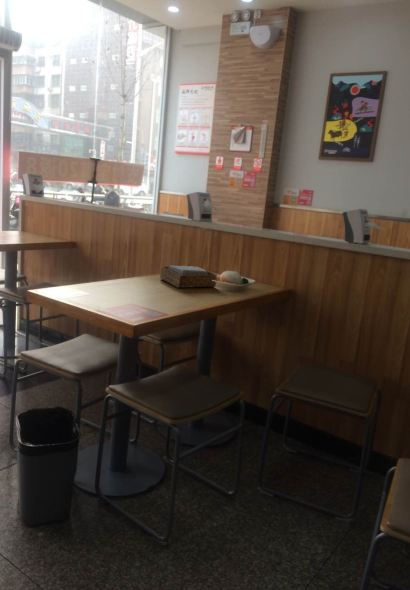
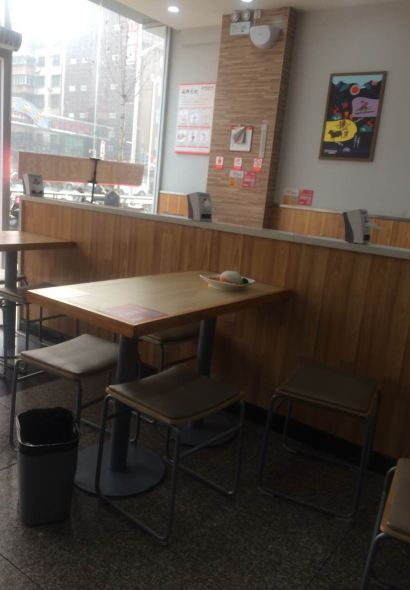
- napkin holder (188, 274)
